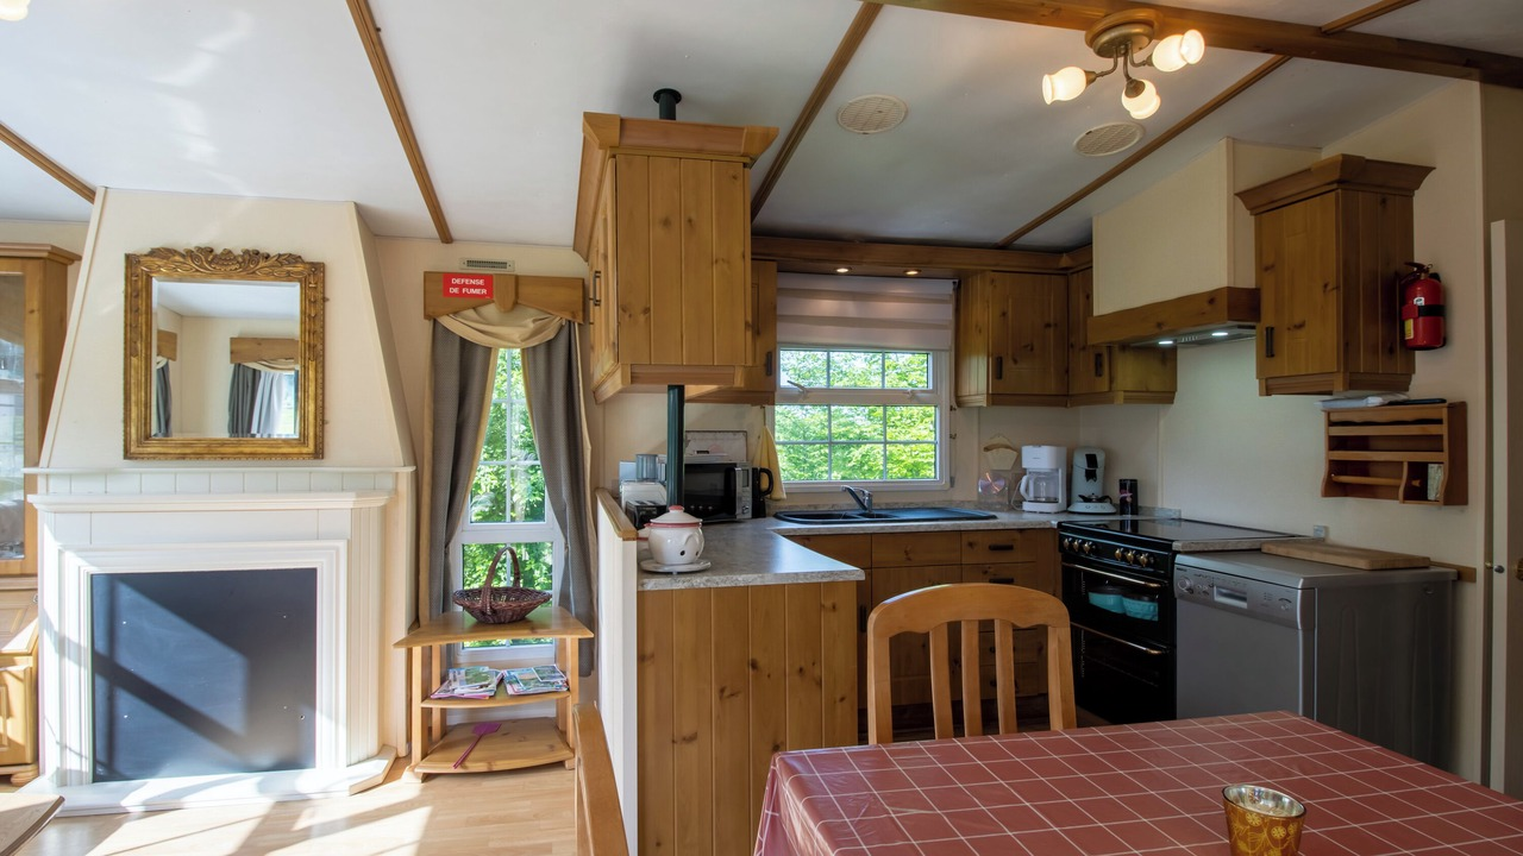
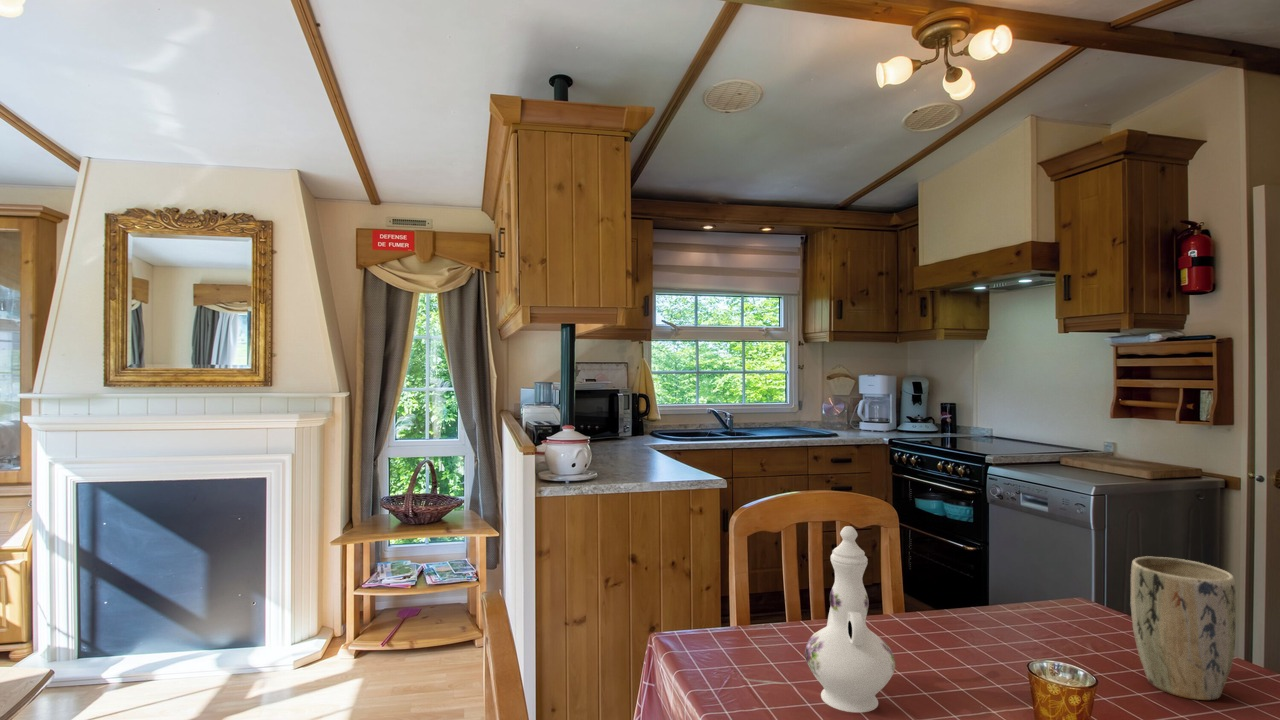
+ plant pot (1181, 626)
+ chinaware (846, 608)
